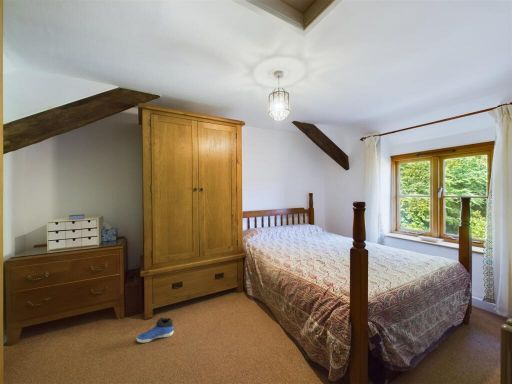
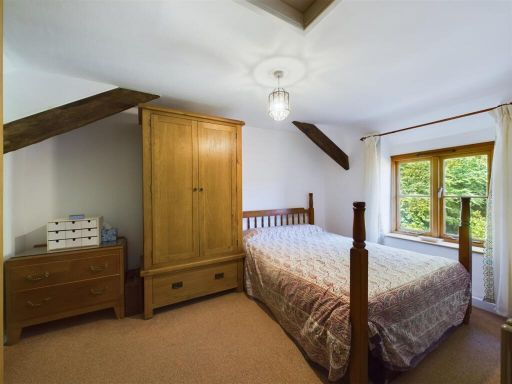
- sneaker (155, 328)
